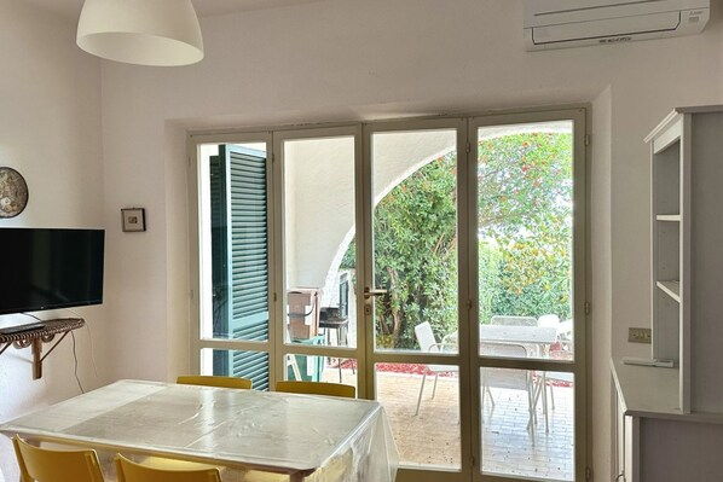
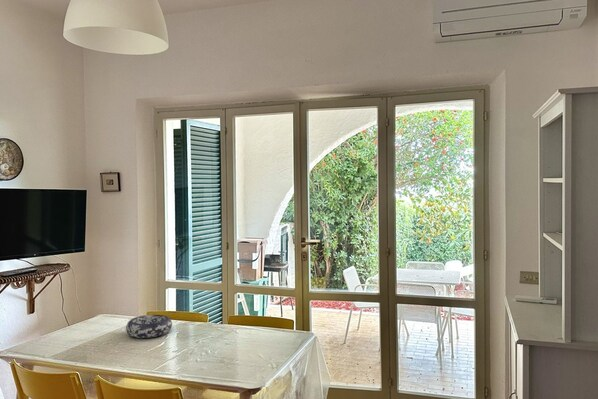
+ decorative bowl (149, 326)
